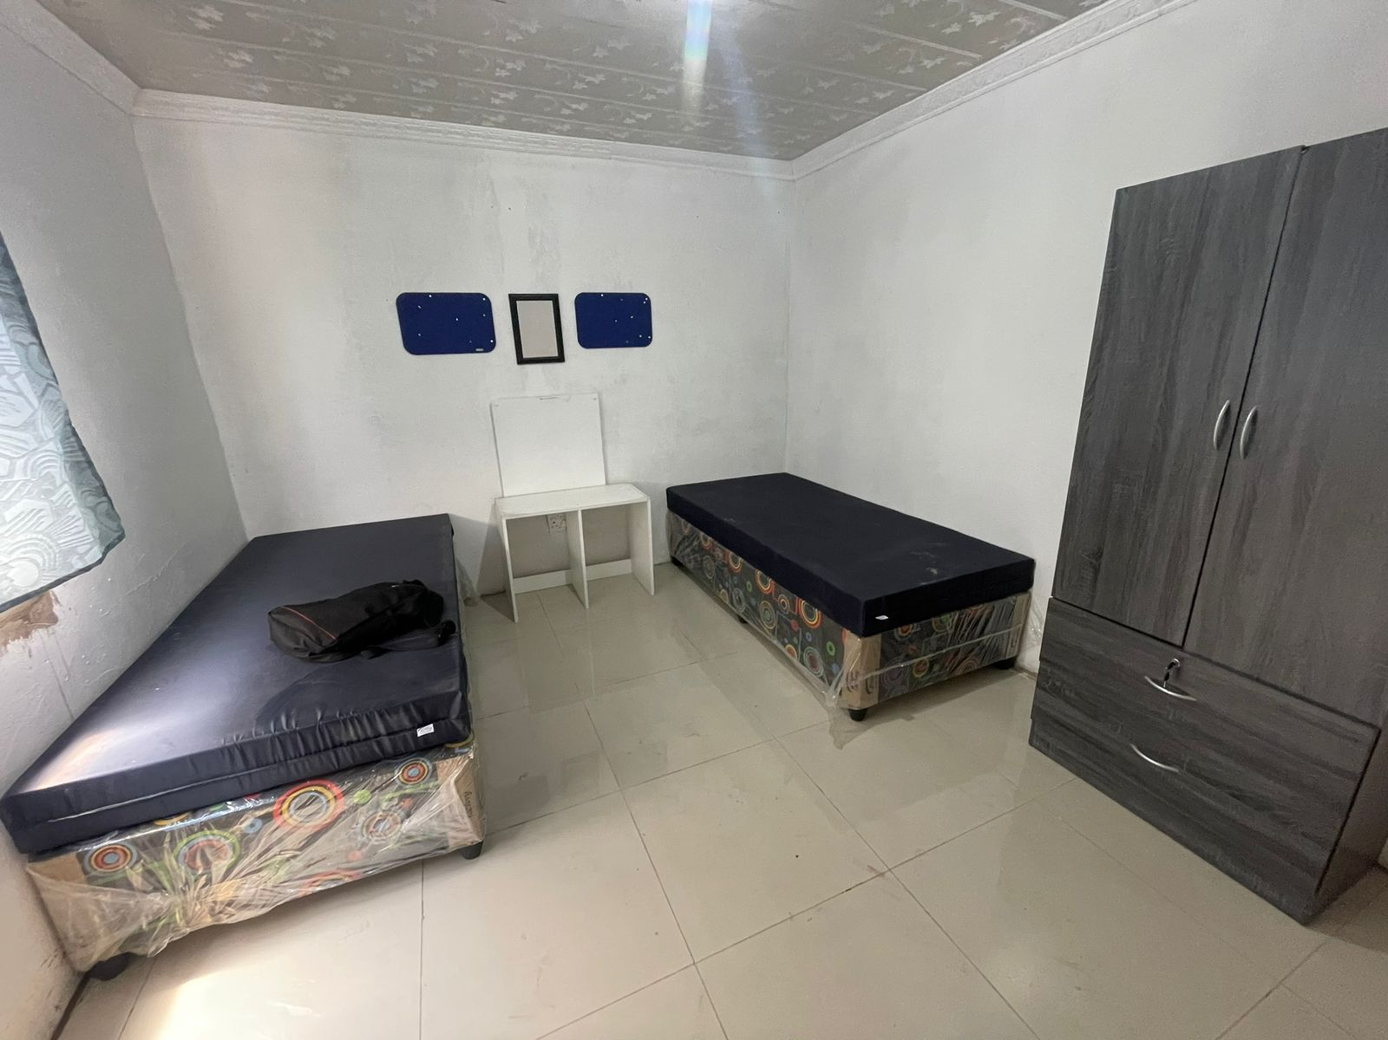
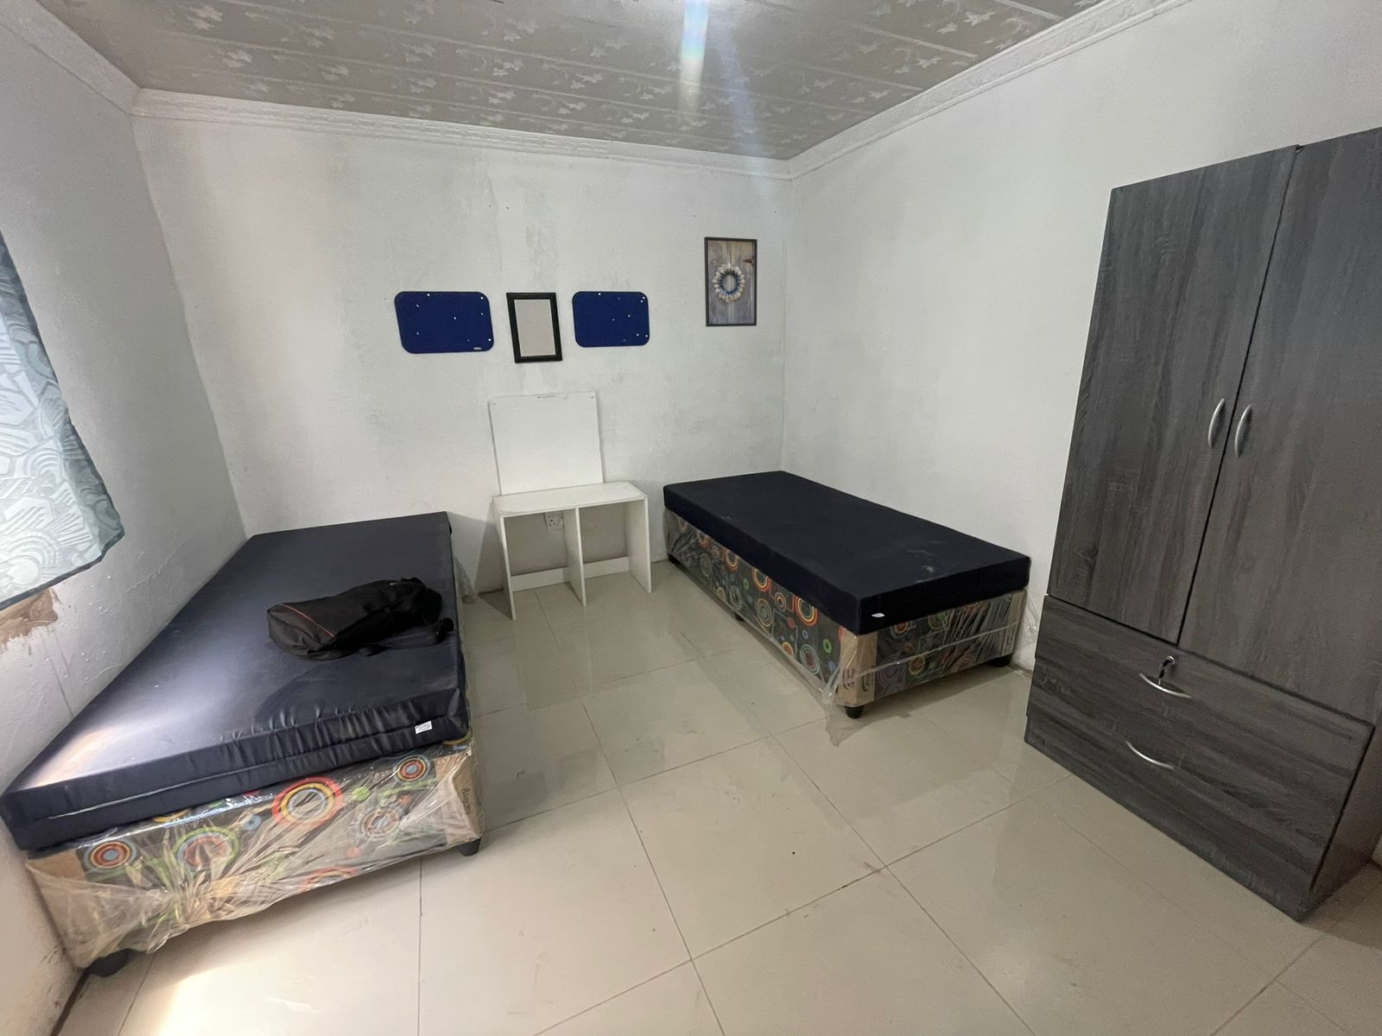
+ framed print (731, 283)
